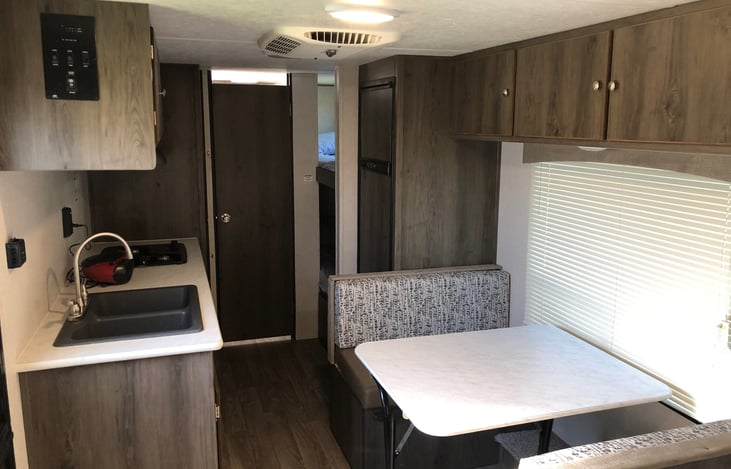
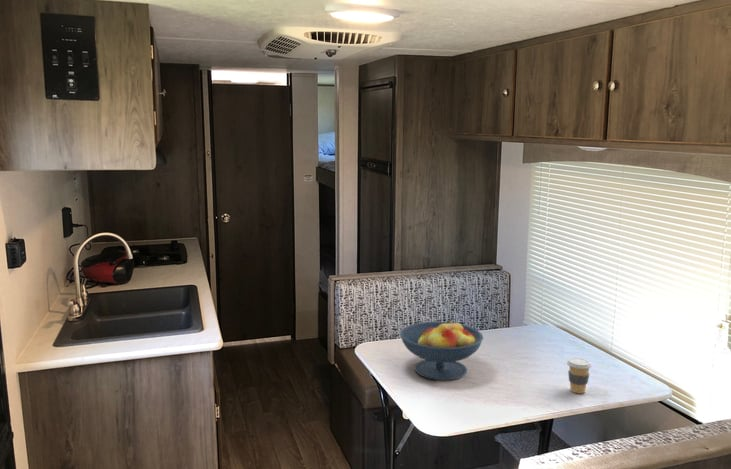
+ coffee cup (578, 376)
+ fruit bowl (441, 345)
